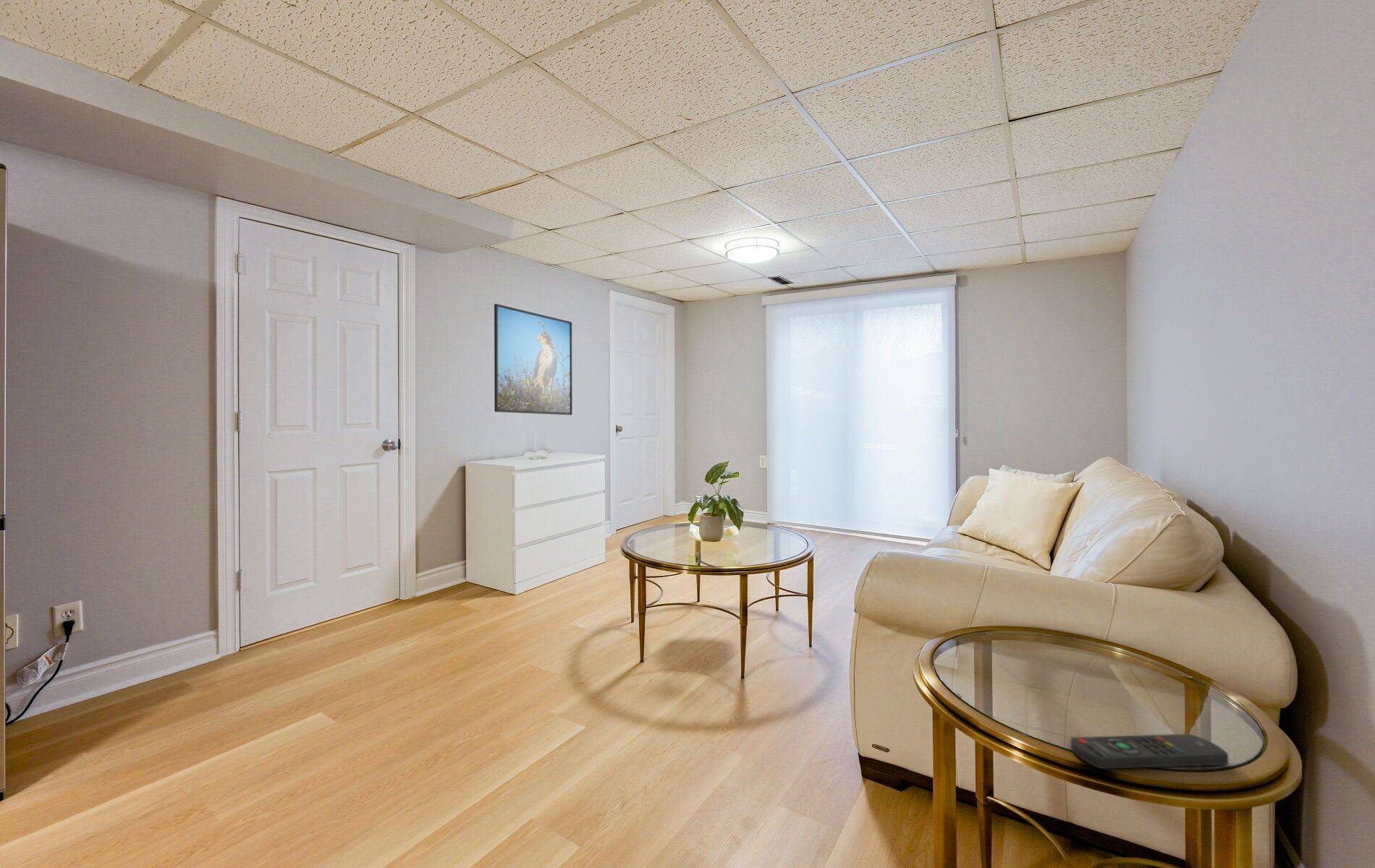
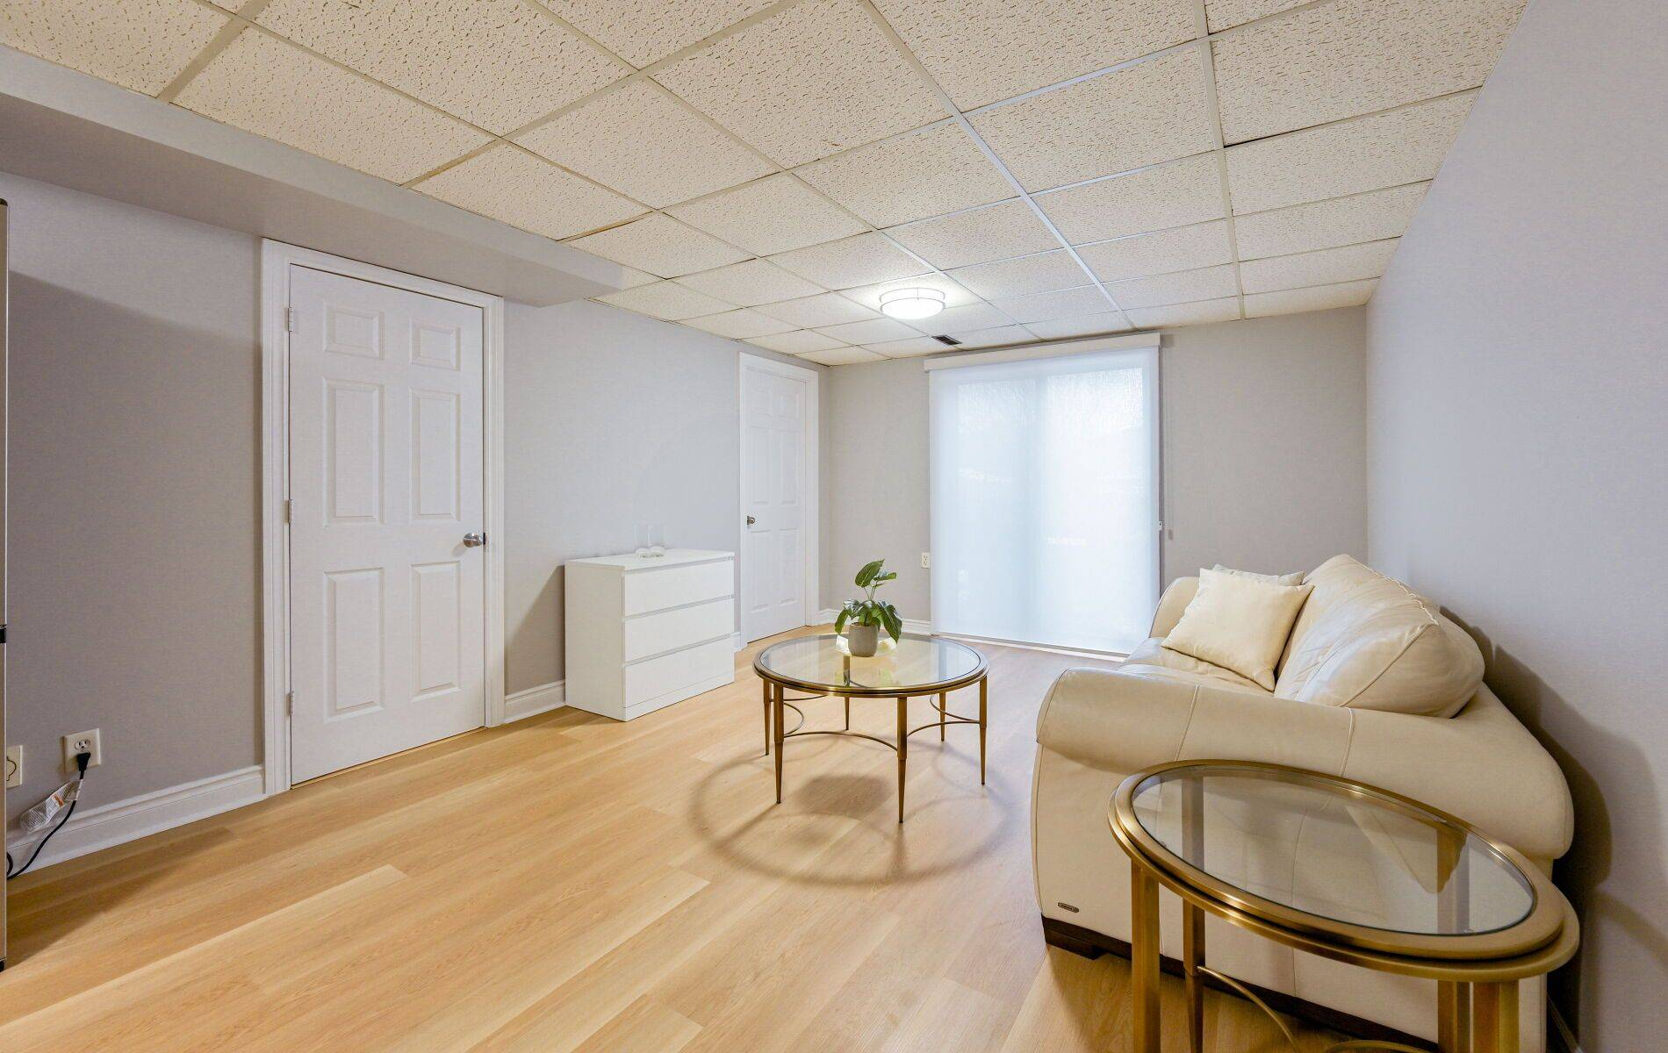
- remote control (1147, 750)
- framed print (536, 363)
